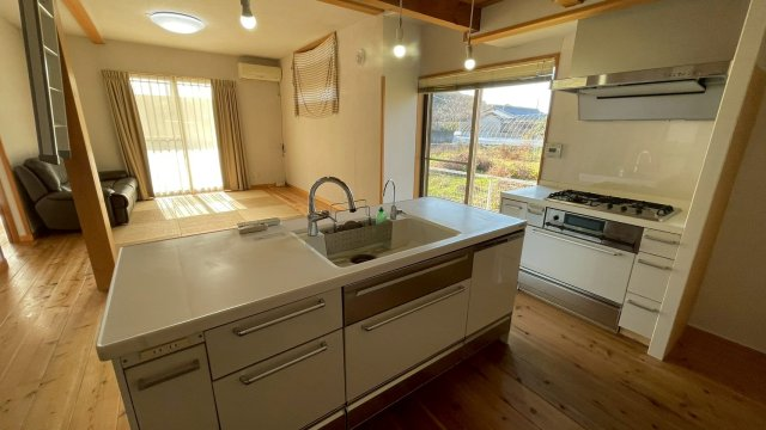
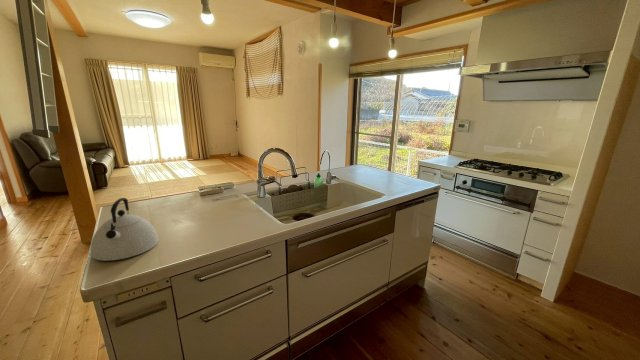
+ kettle (122, 223)
